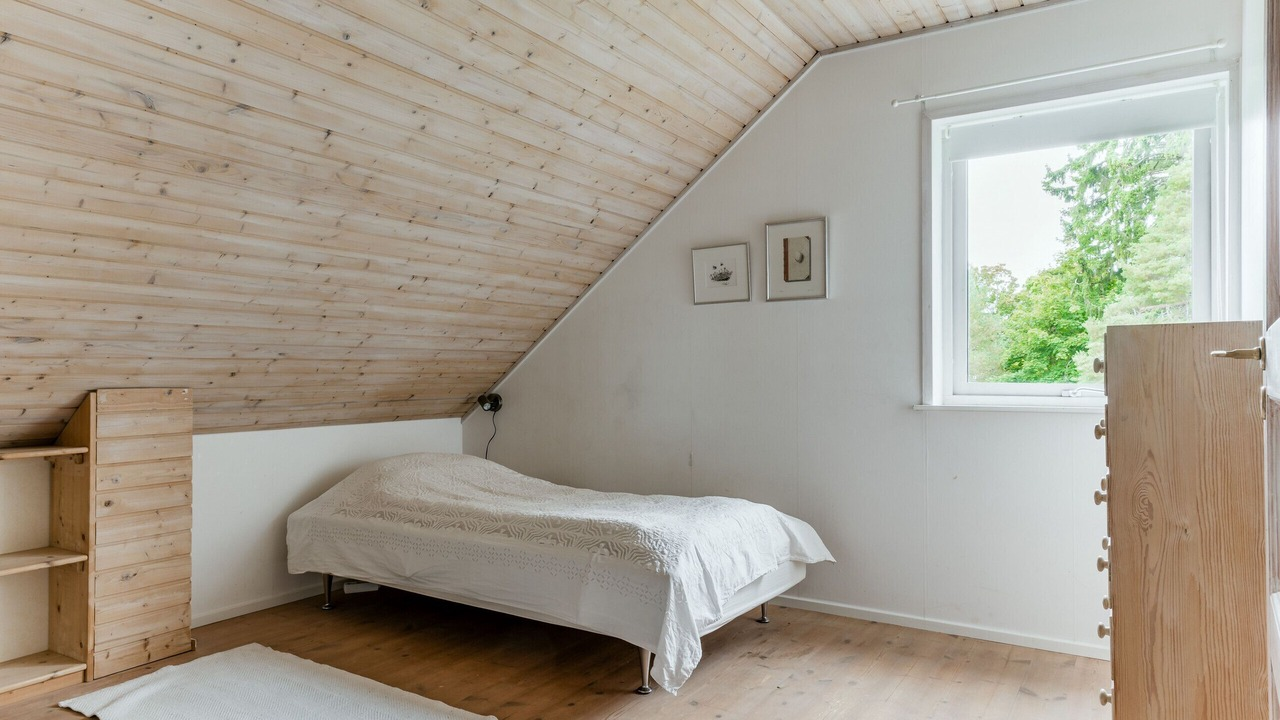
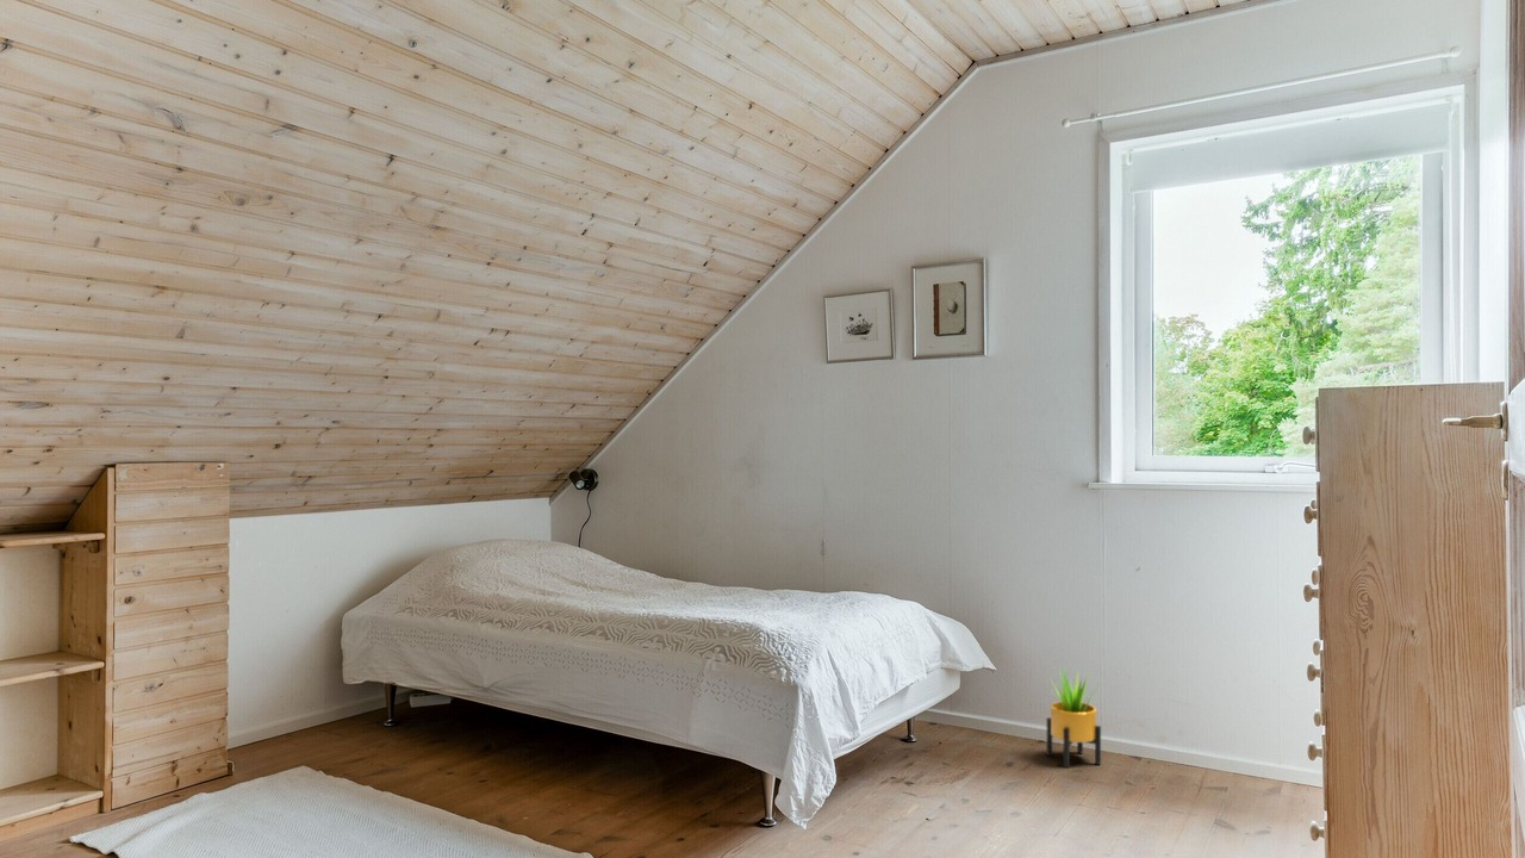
+ potted plant (1072, 714)
